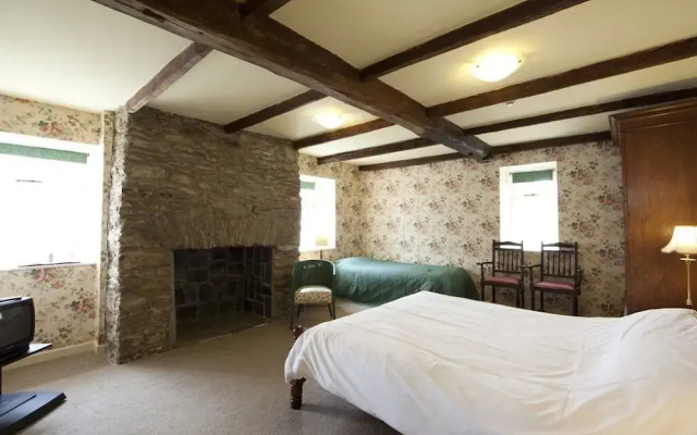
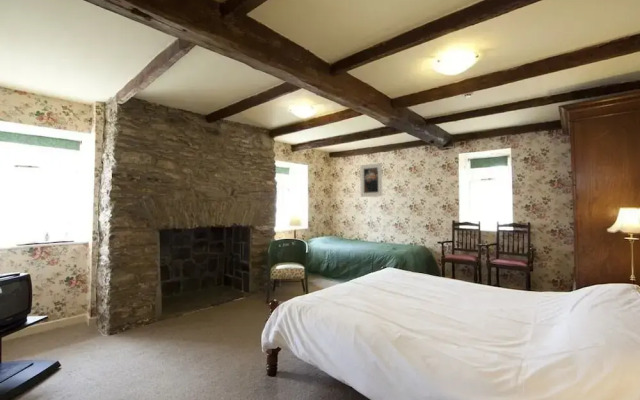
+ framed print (371, 180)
